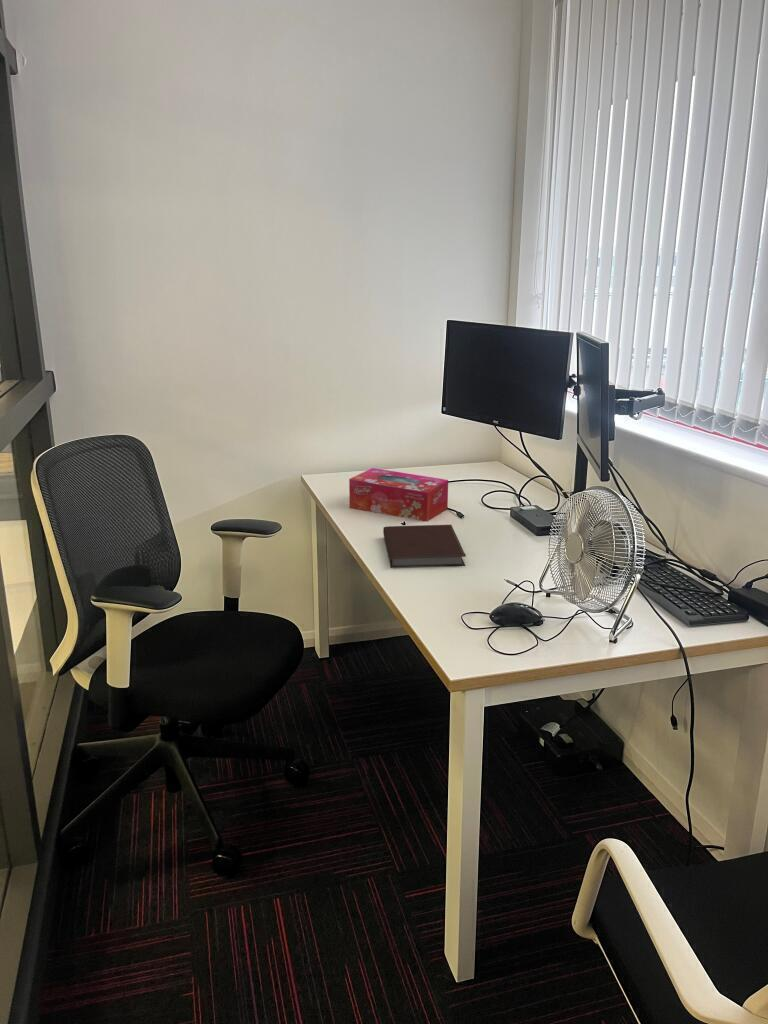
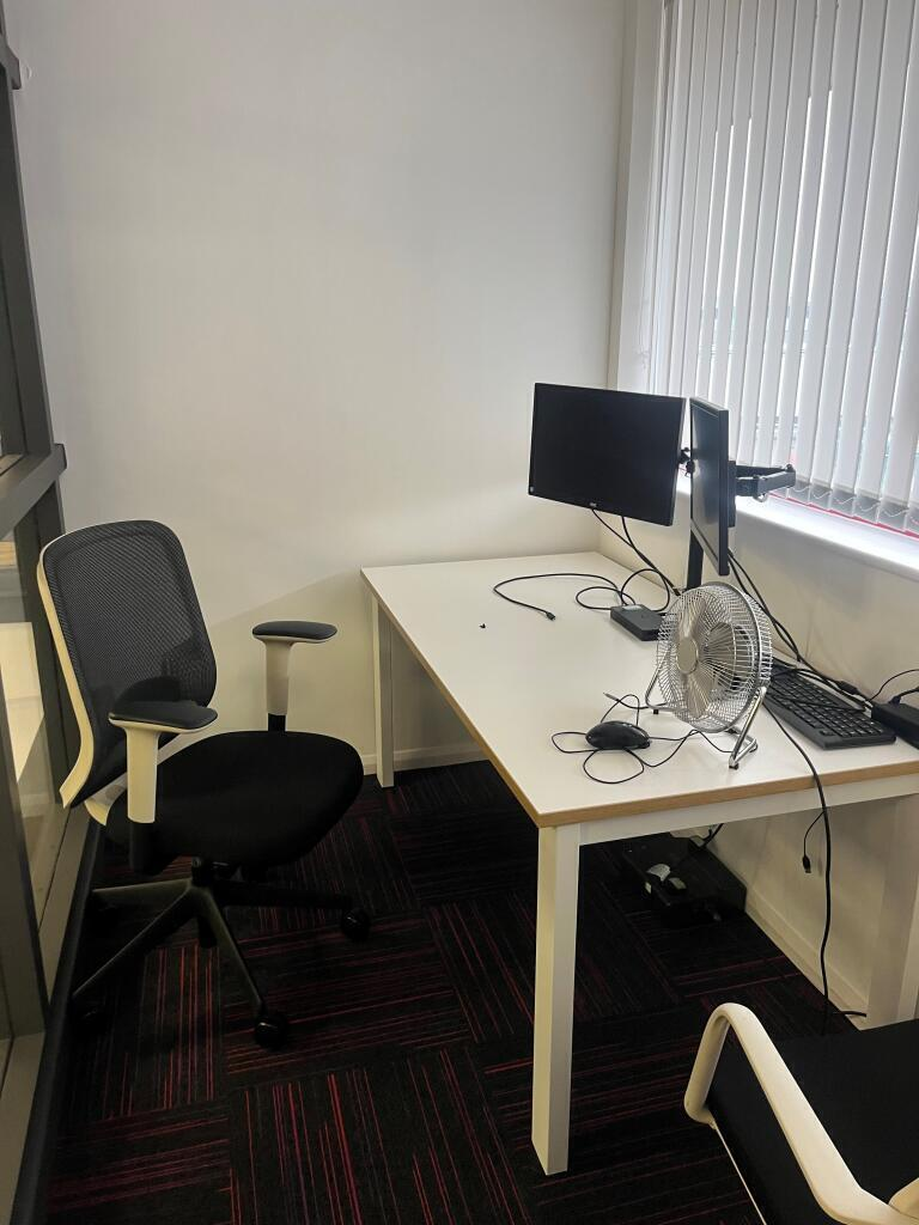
- tissue box (398, 493)
- notebook (422, 545)
